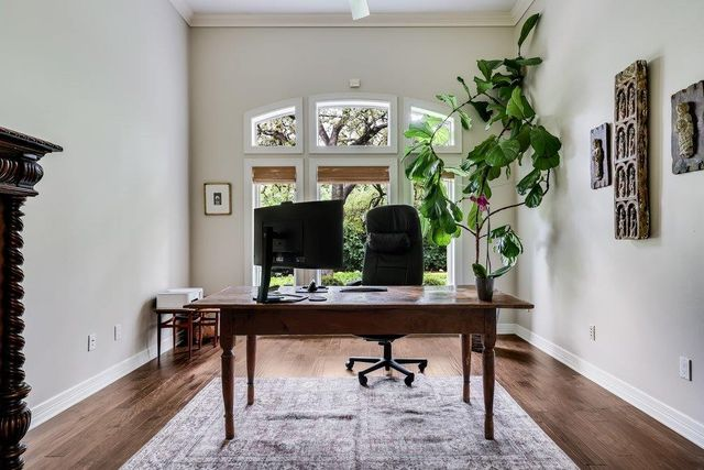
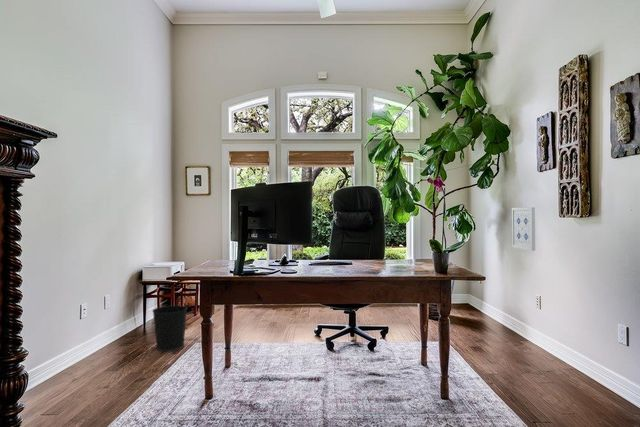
+ wall art (523, 228)
+ wastebasket (170, 328)
